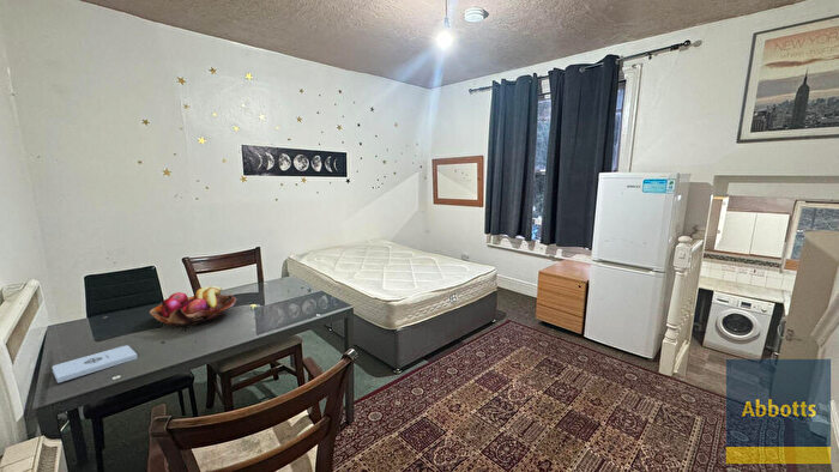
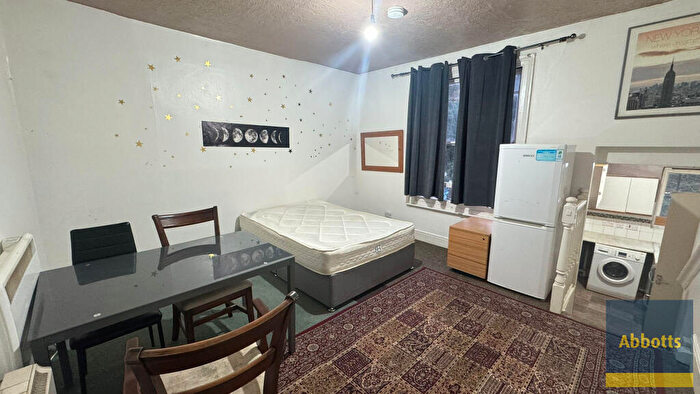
- fruit basket (197, 303)
- notepad (96, 362)
